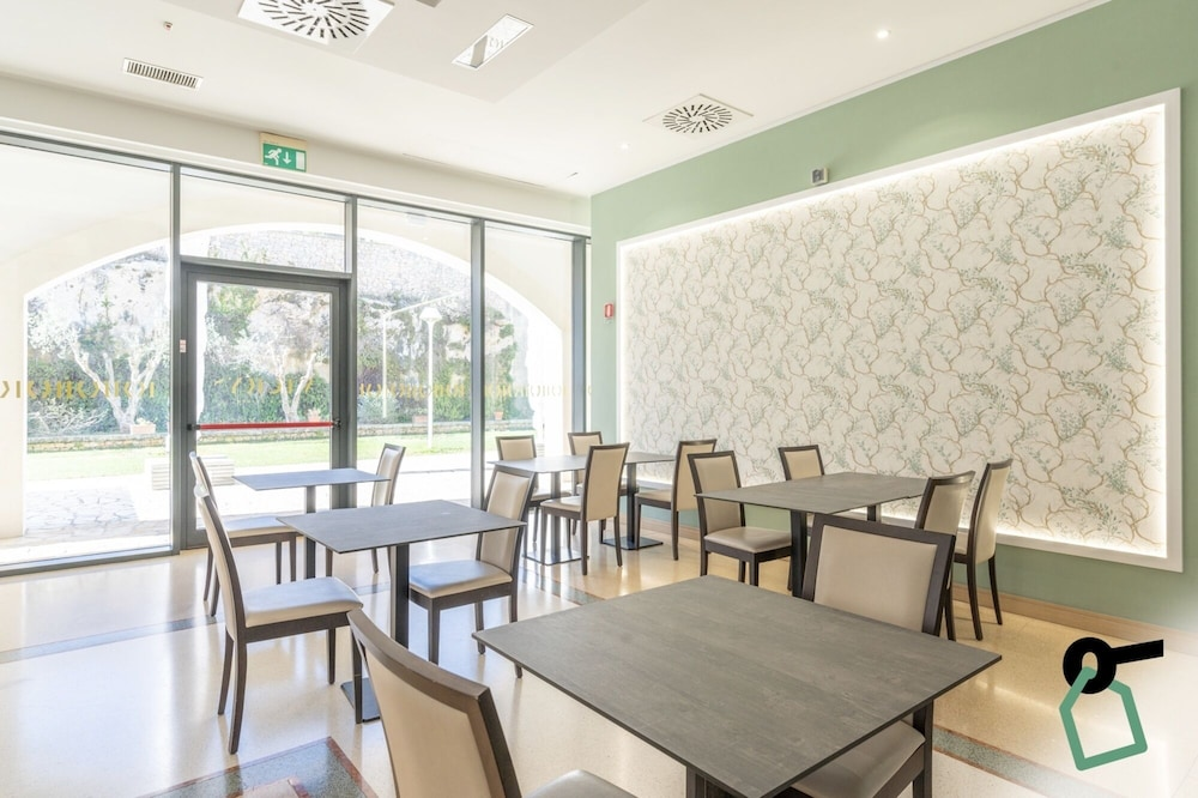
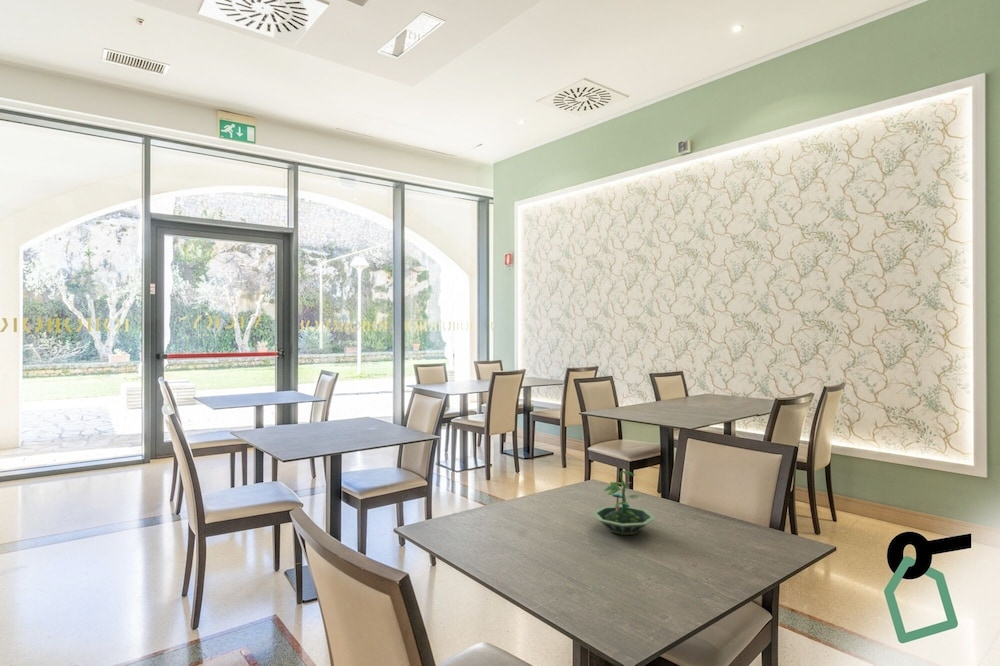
+ terrarium (623, 481)
